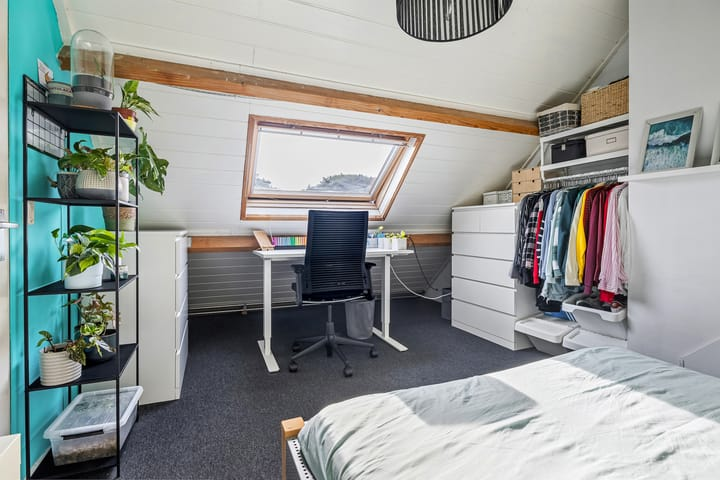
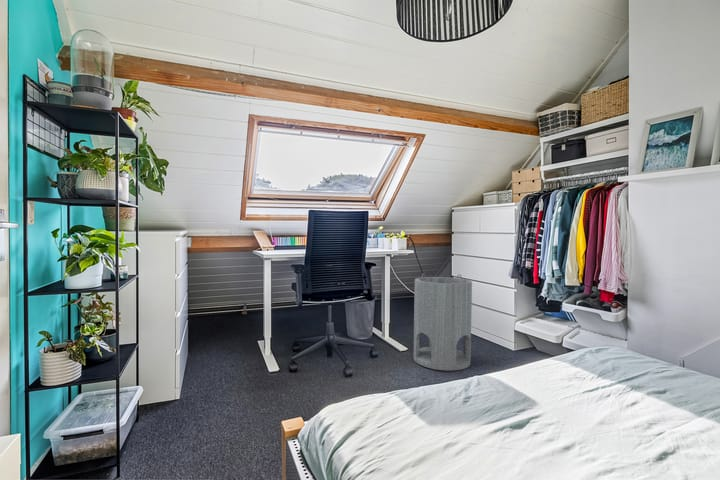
+ cylinder (442, 317)
